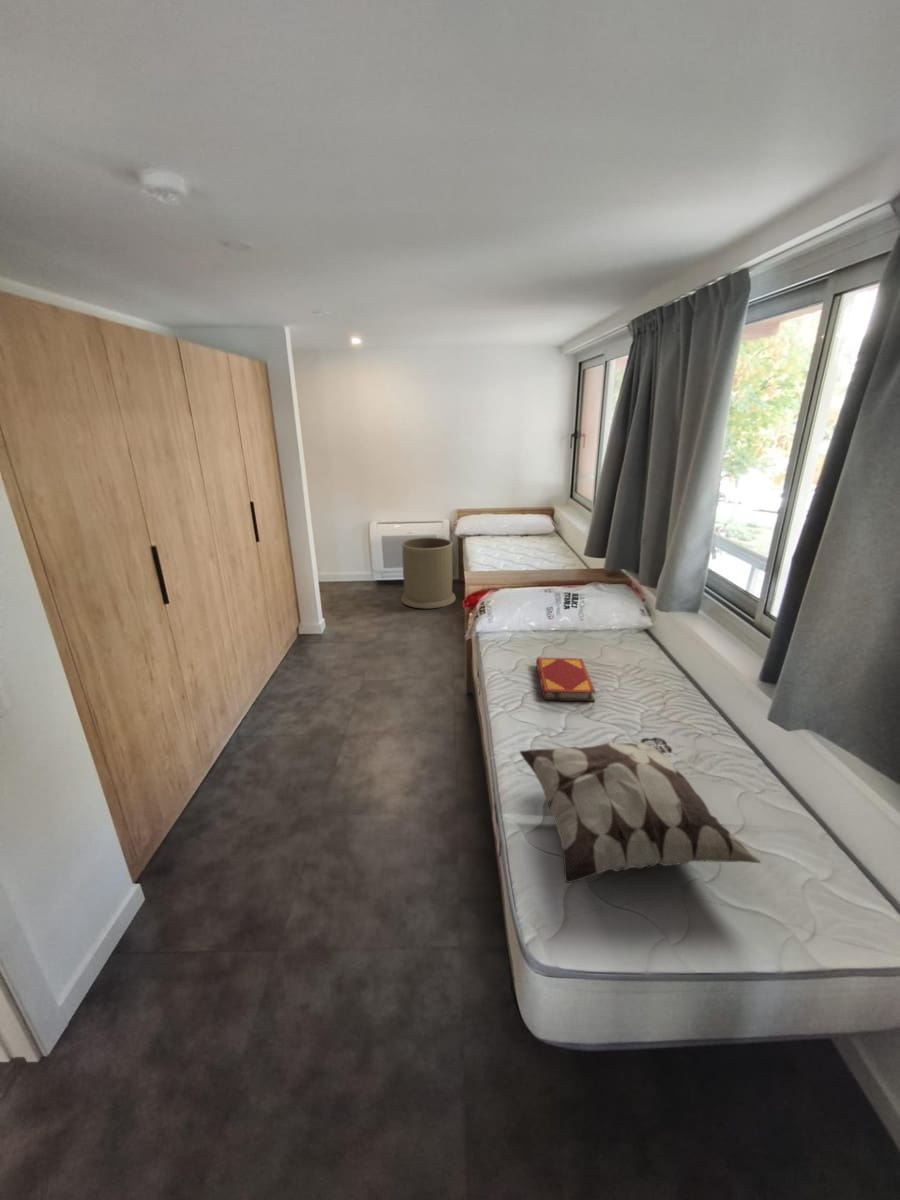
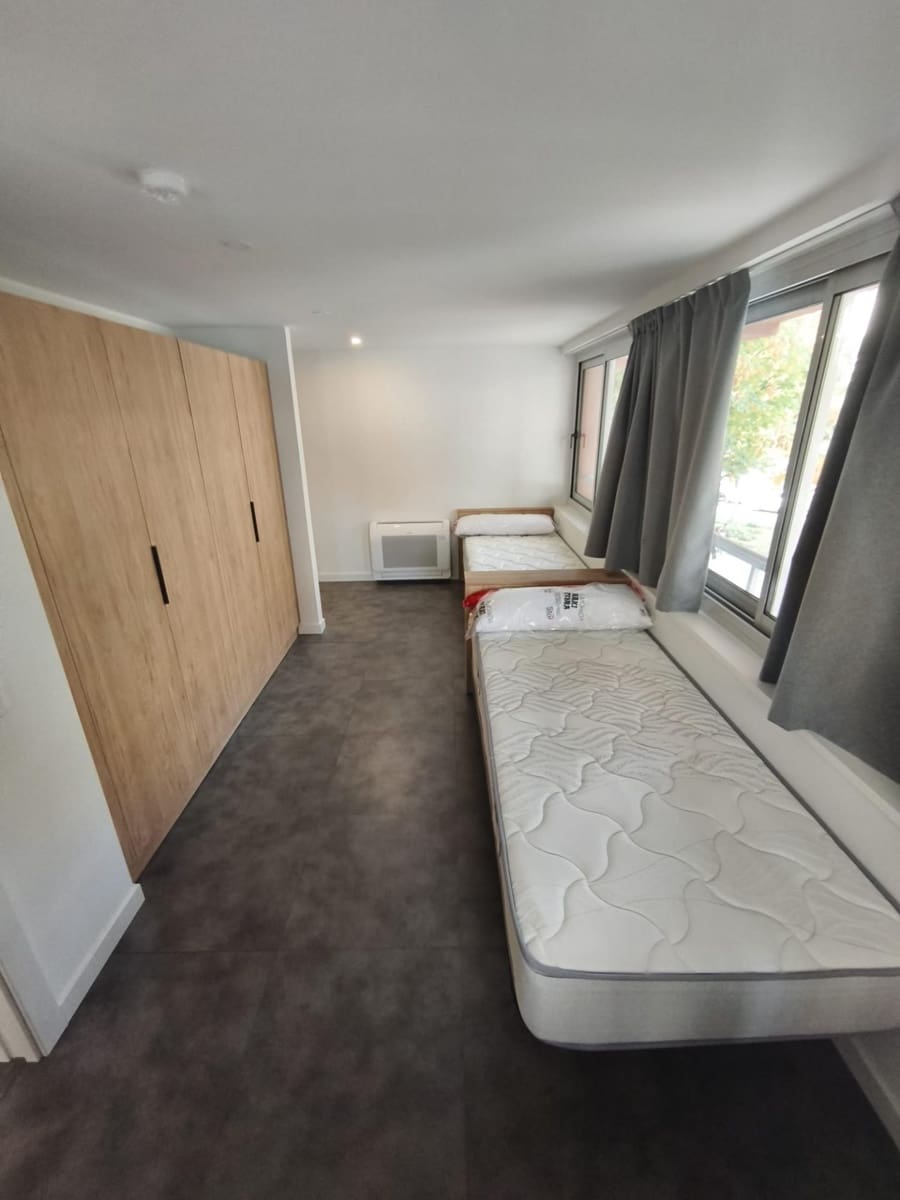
- trash can (427, 571)
- hardback book (563, 678)
- decorative pillow (622, 796)
